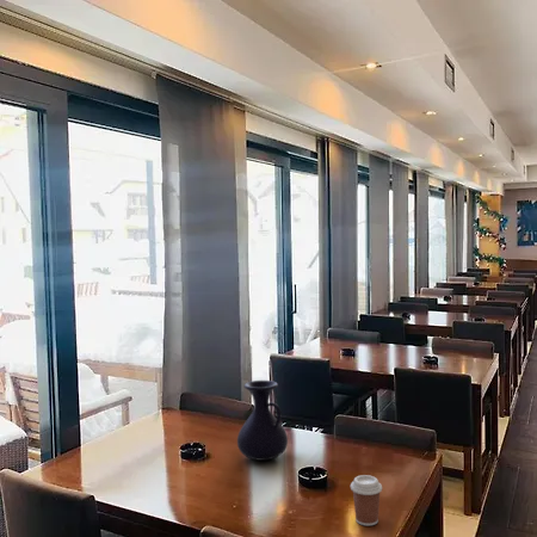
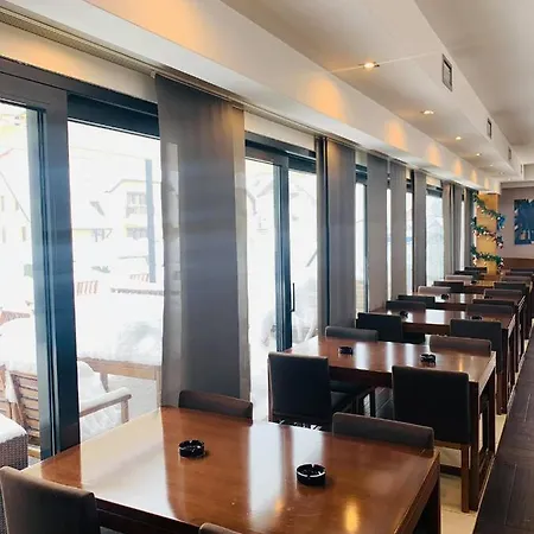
- coffee cup (366, 500)
- vase (261, 420)
